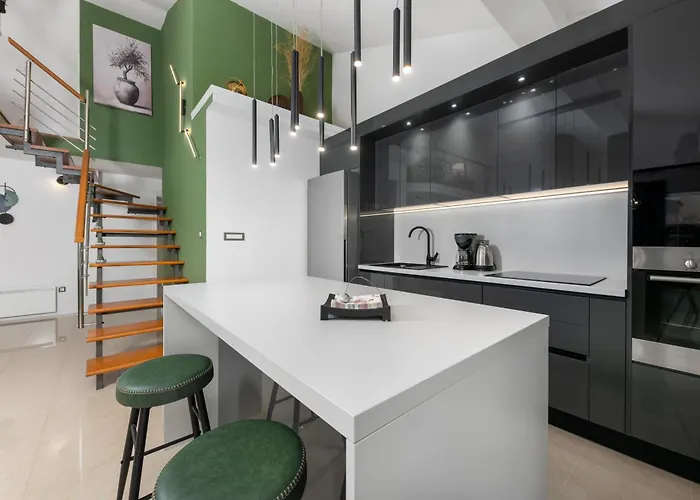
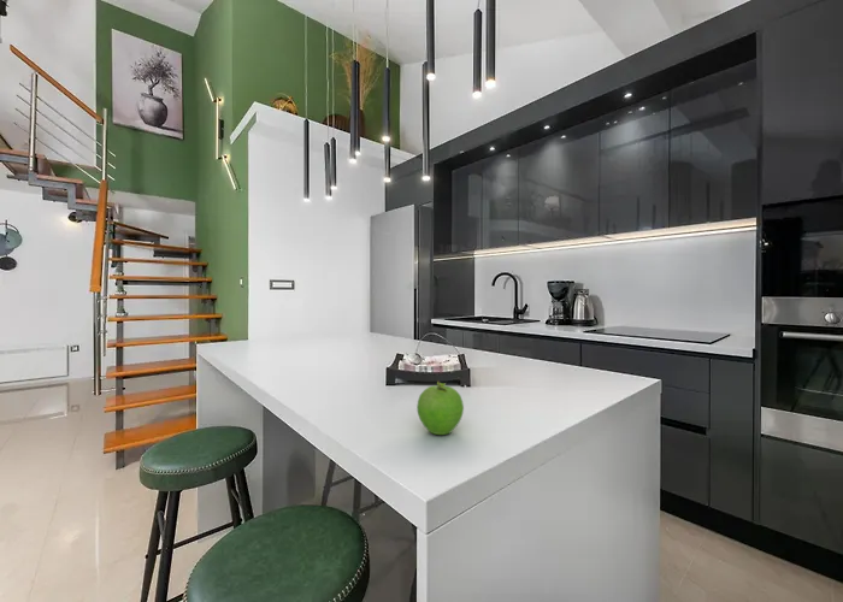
+ fruit (440, 406)
